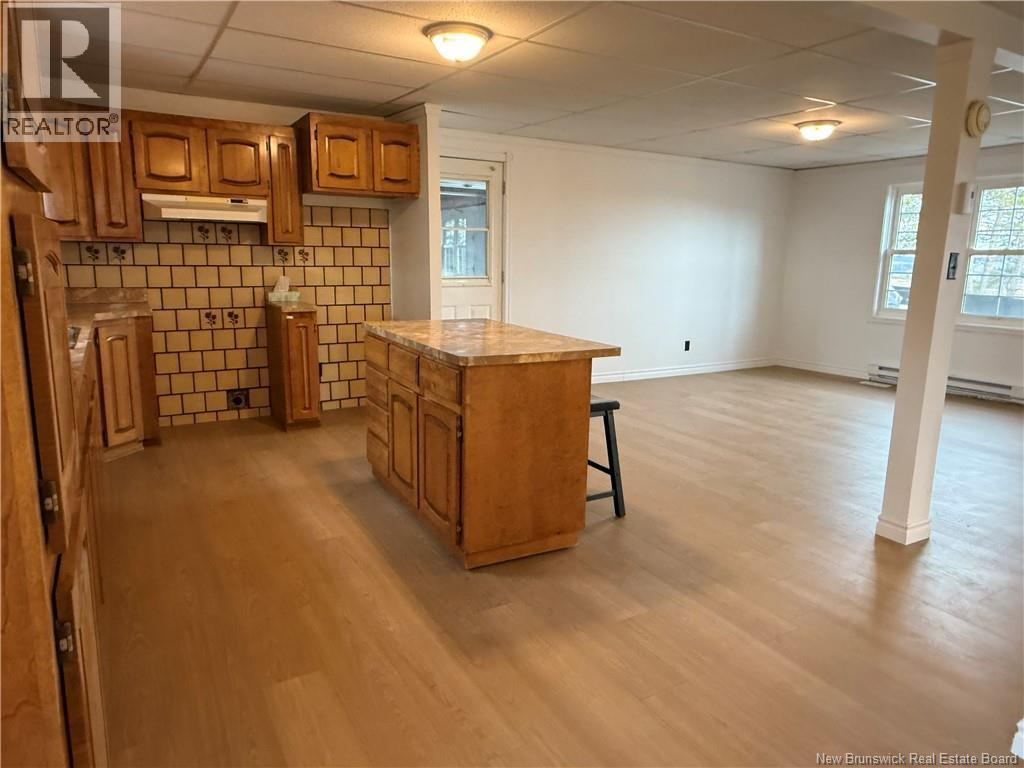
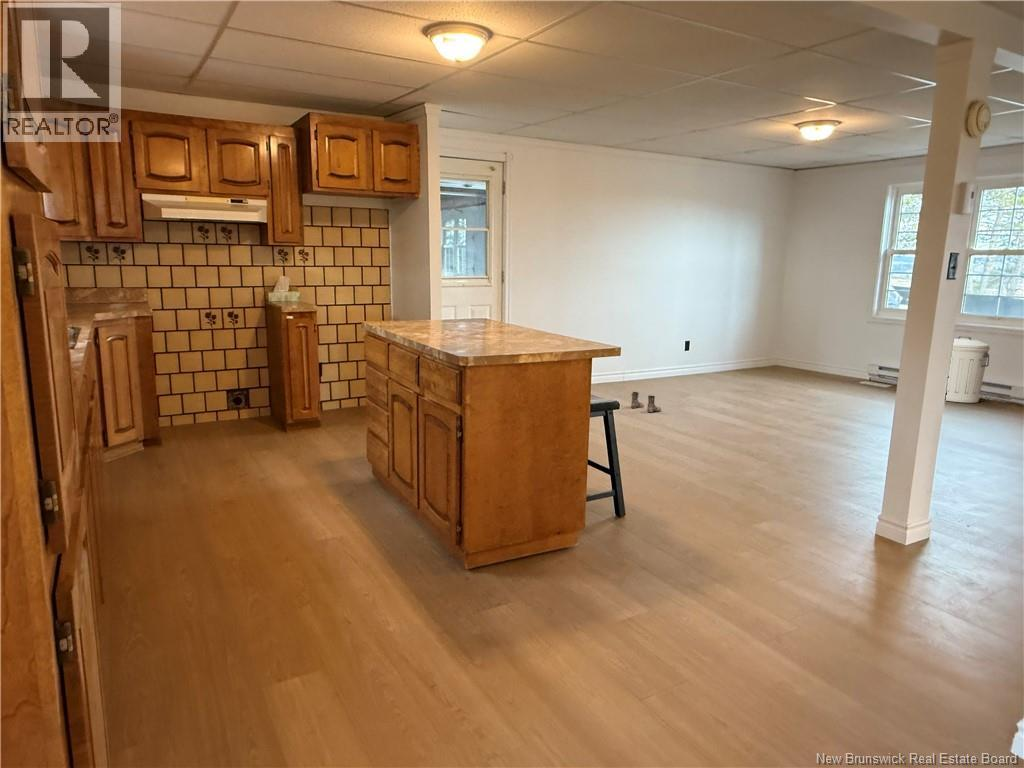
+ trash can (960, 368)
+ boots (648, 401)
